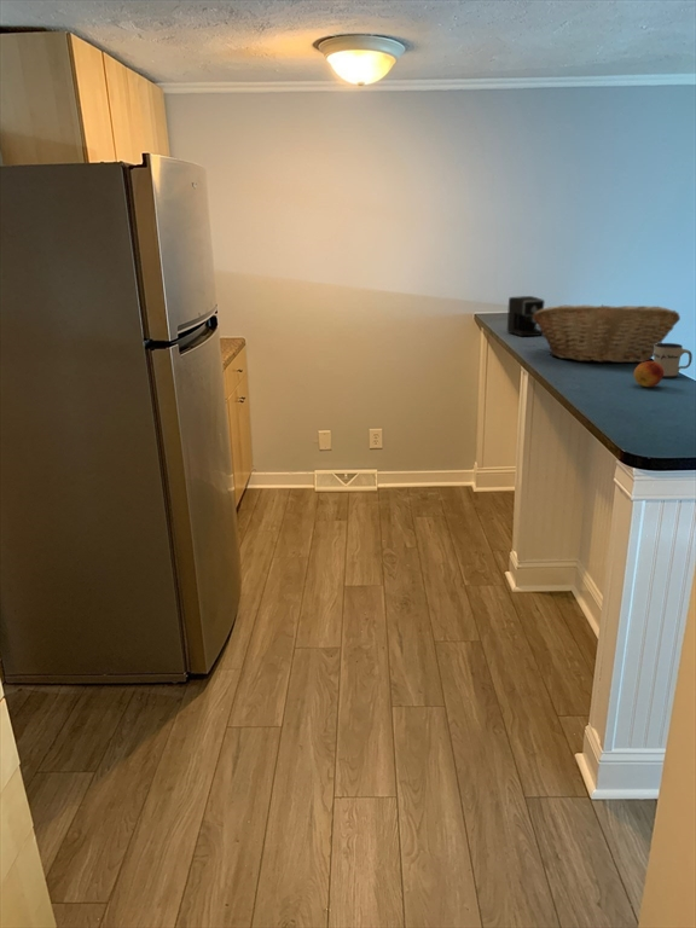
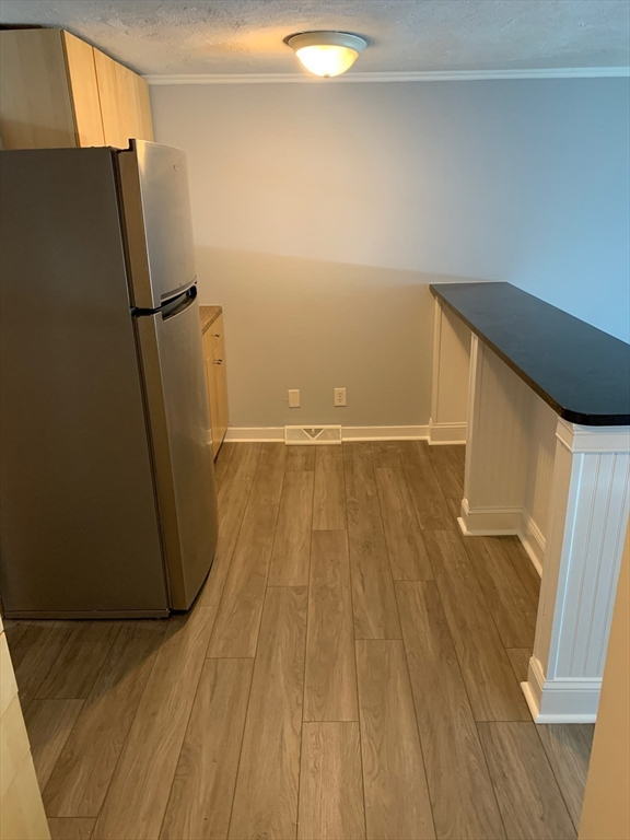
- coffee maker (538, 311)
- fruit basket (602, 327)
- fruit (648, 373)
- mug (672, 360)
